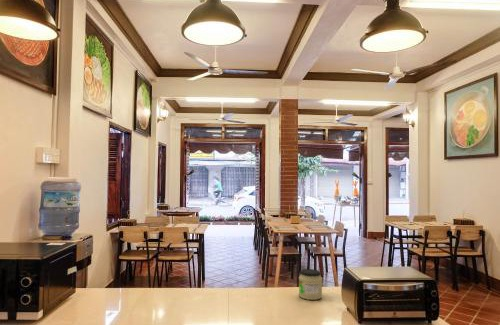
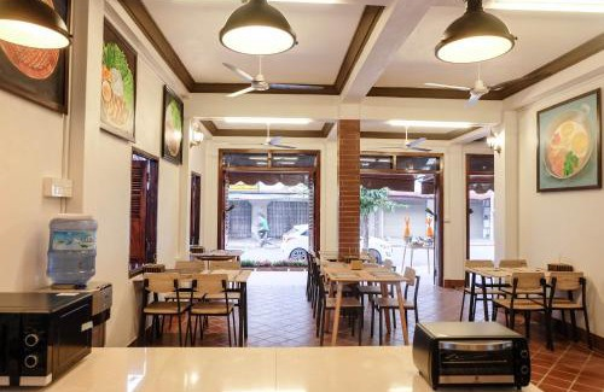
- jar (310, 283)
